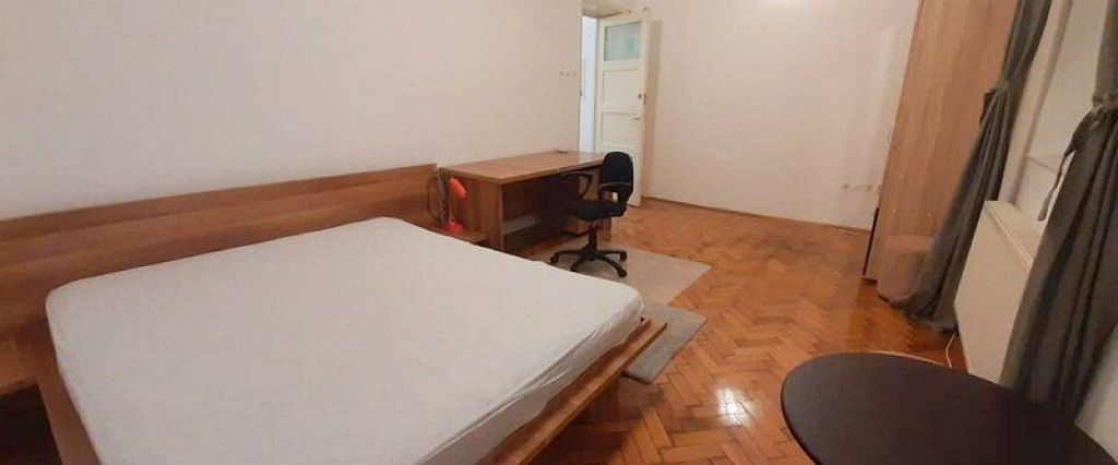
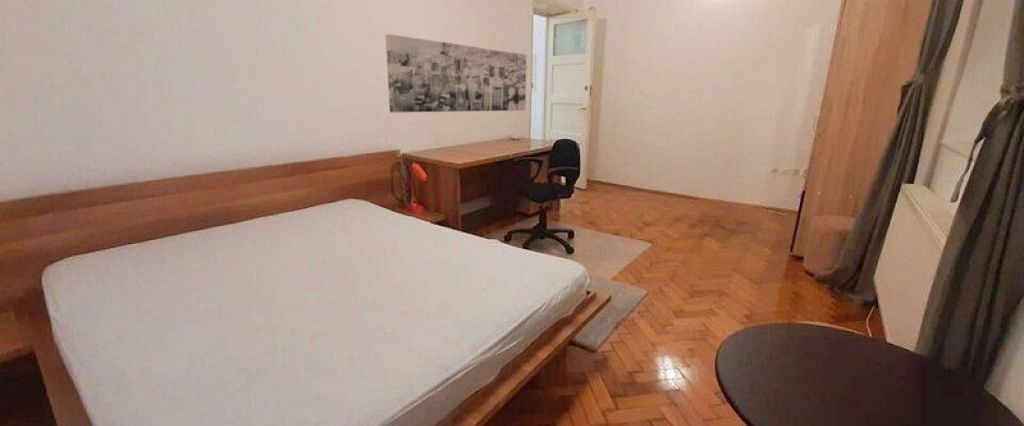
+ wall art (467, 79)
